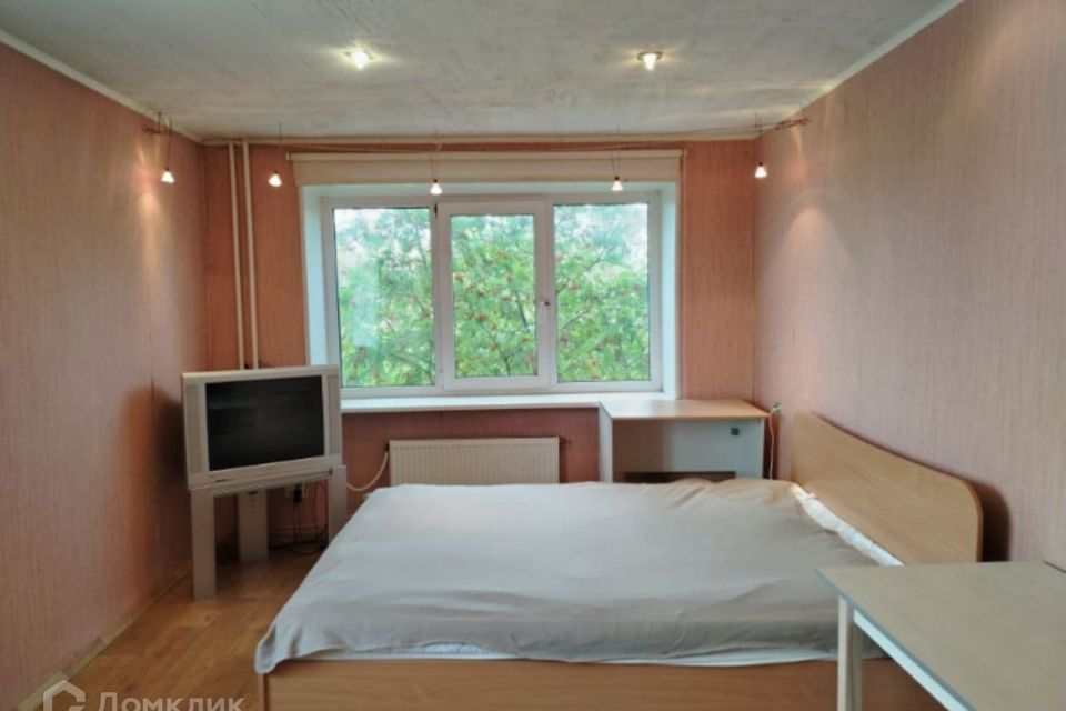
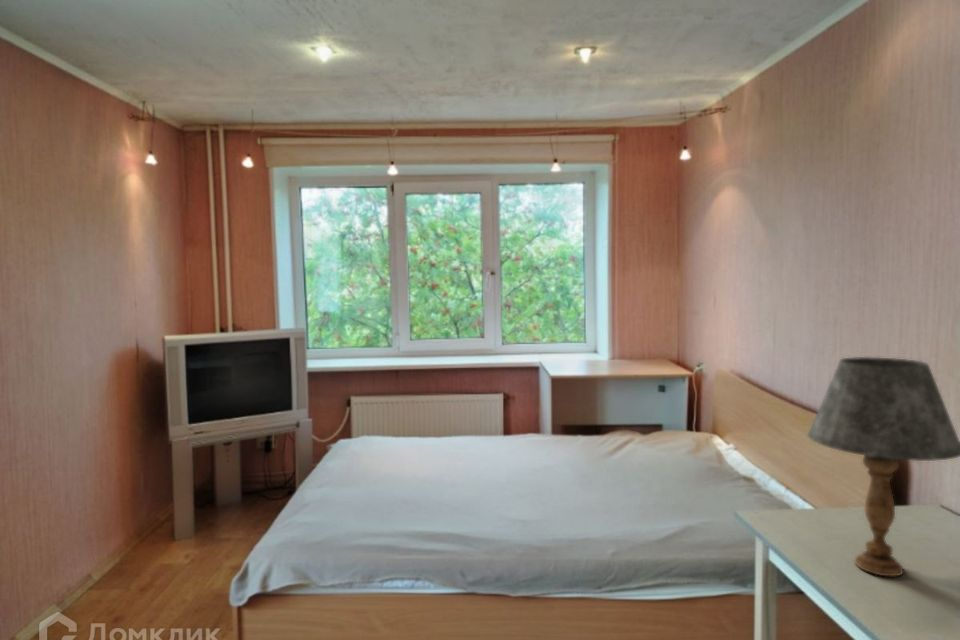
+ table lamp (880, 465)
